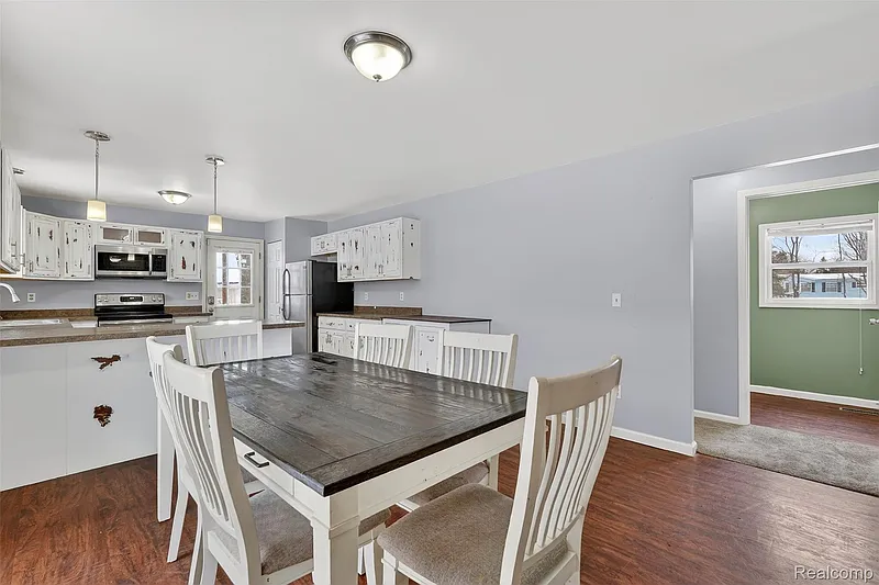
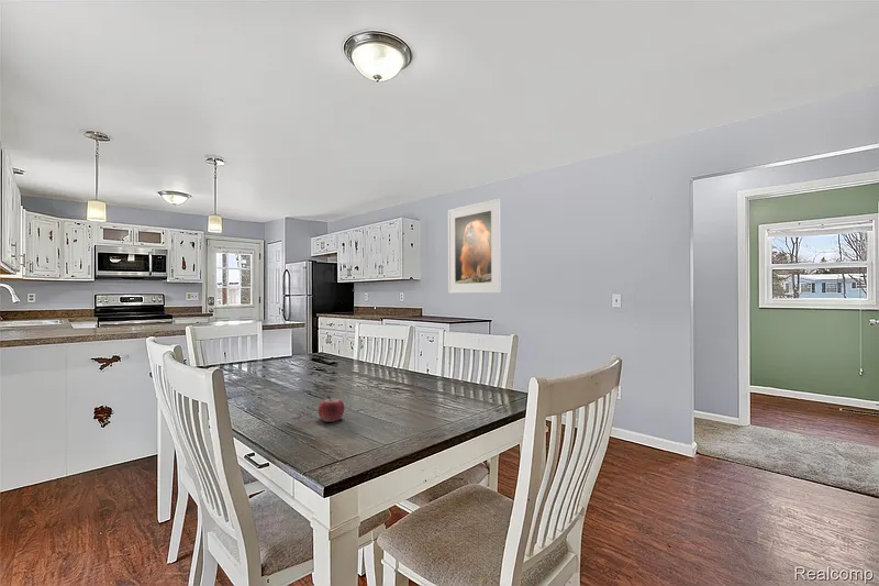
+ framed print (472, 248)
+ fruit (331, 407)
